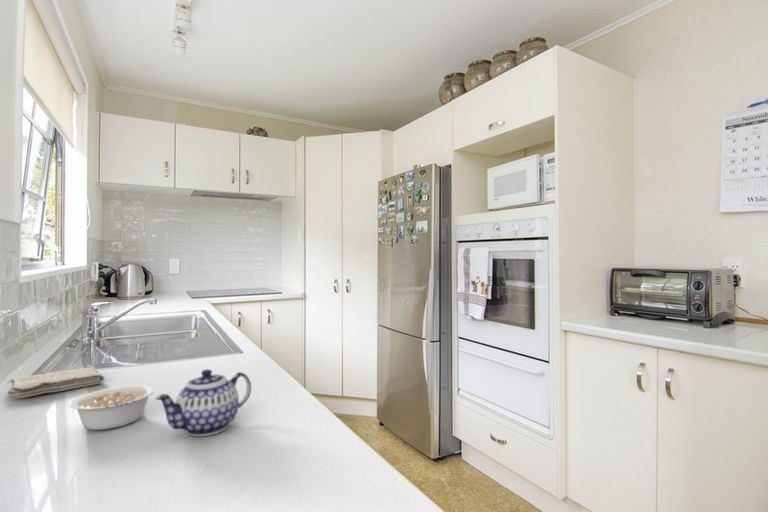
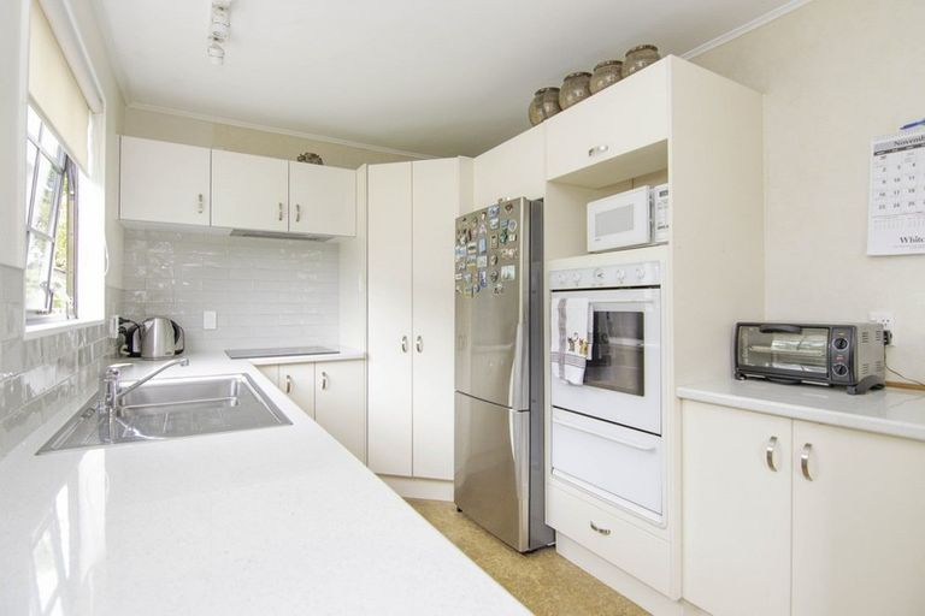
- teapot (207, 398)
- legume (117, 404)
- washcloth (56, 380)
